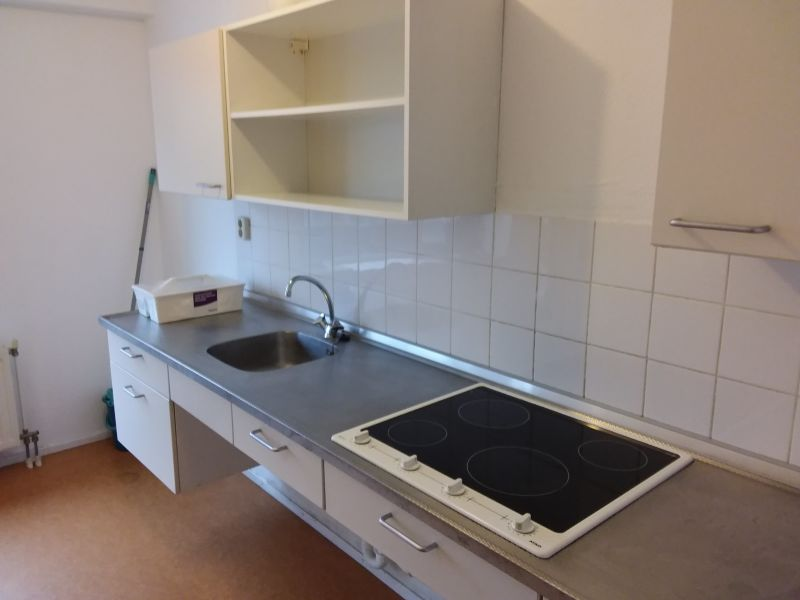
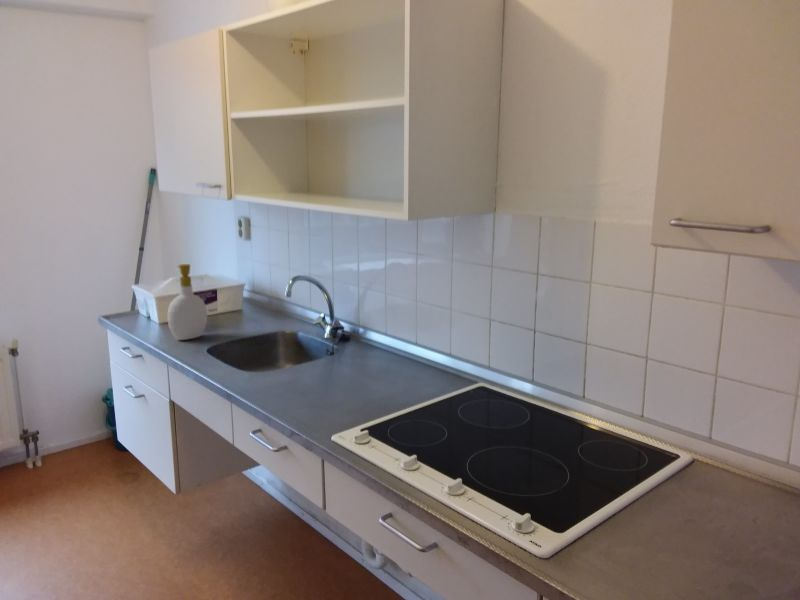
+ soap bottle (186, 301)
